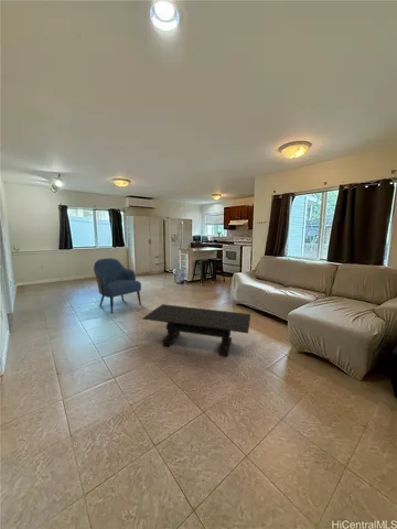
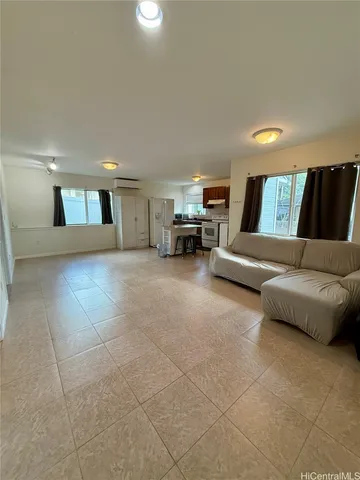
- armchair (116, 282)
- coffee table (197, 330)
